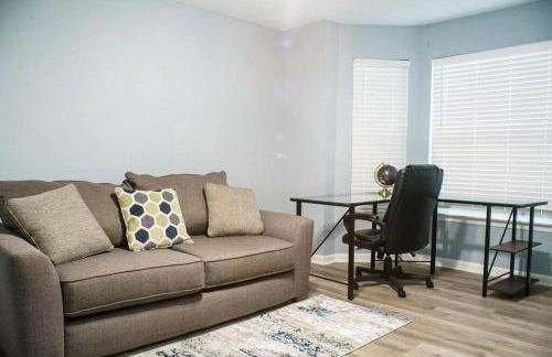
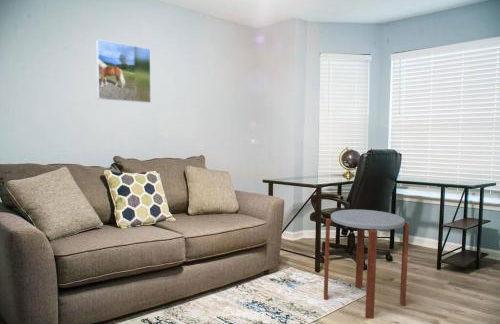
+ side table (362, 259)
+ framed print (124, 72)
